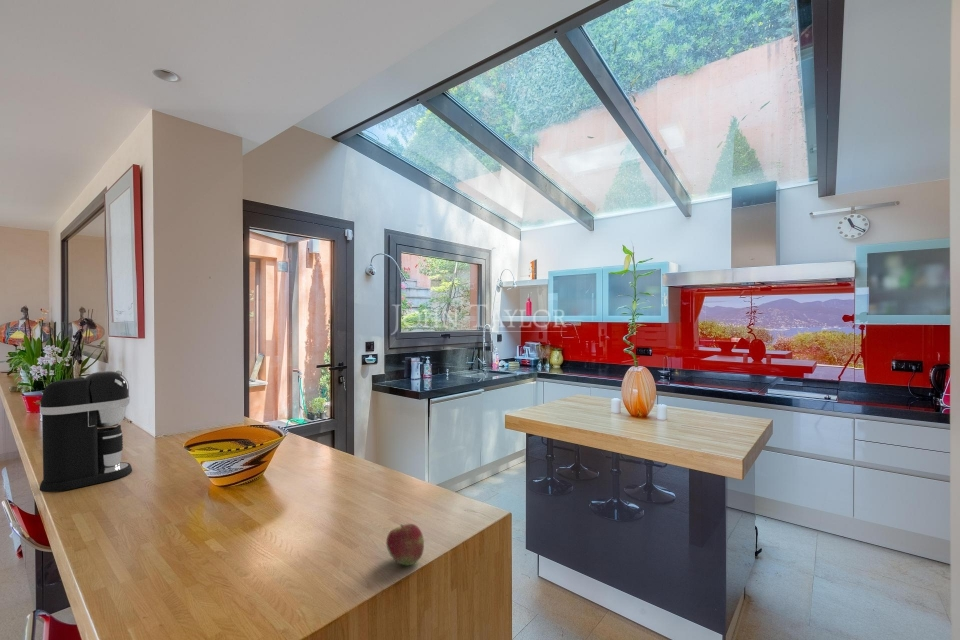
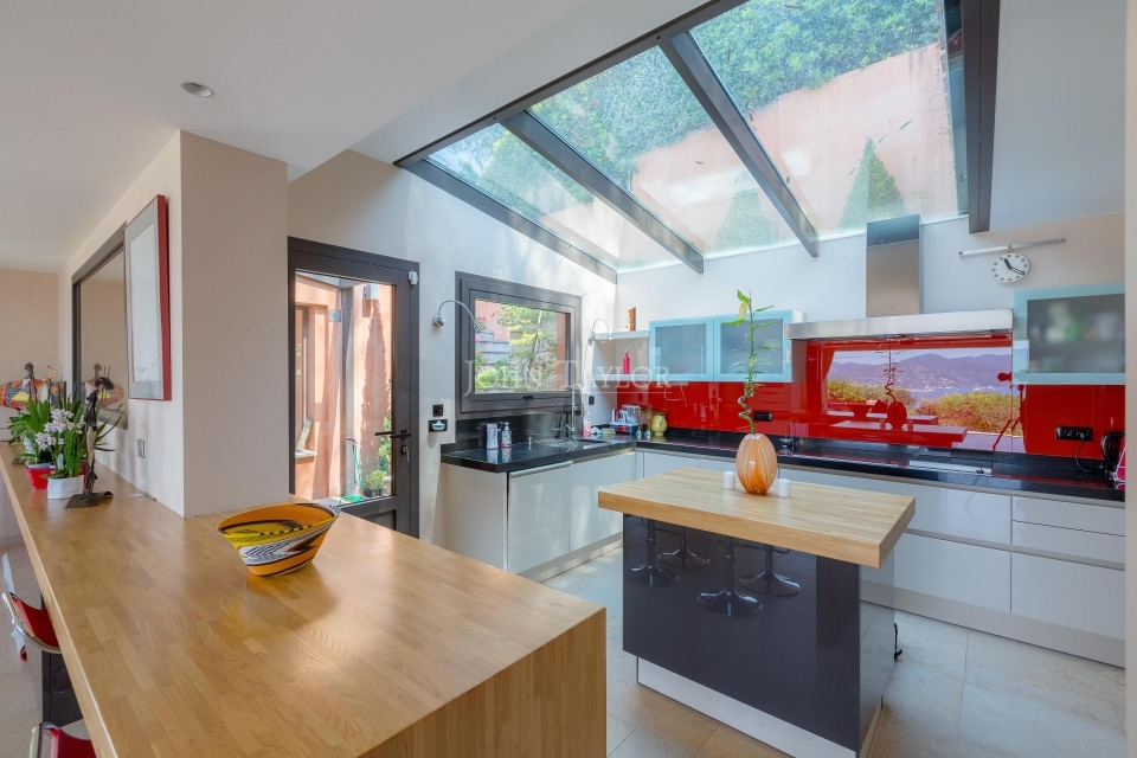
- fruit (405, 542)
- coffee maker (87, 426)
